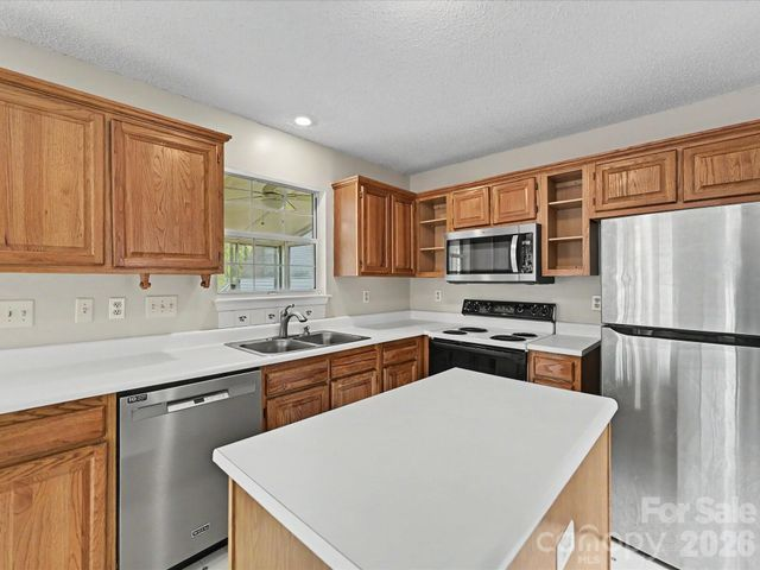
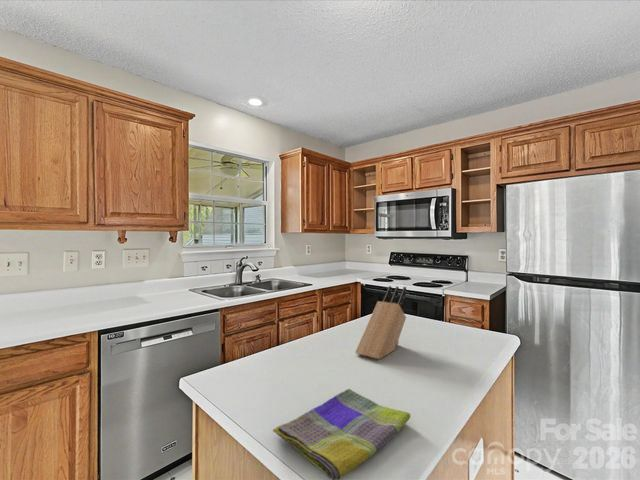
+ dish towel (344, 424)
+ knife block (384, 318)
